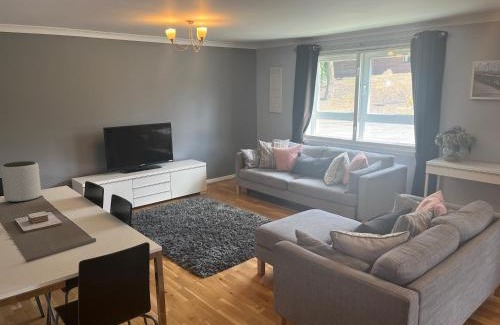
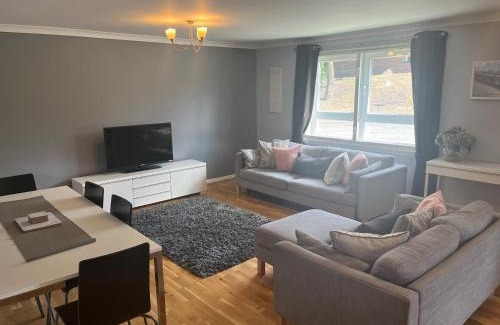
- plant pot (21, 181)
